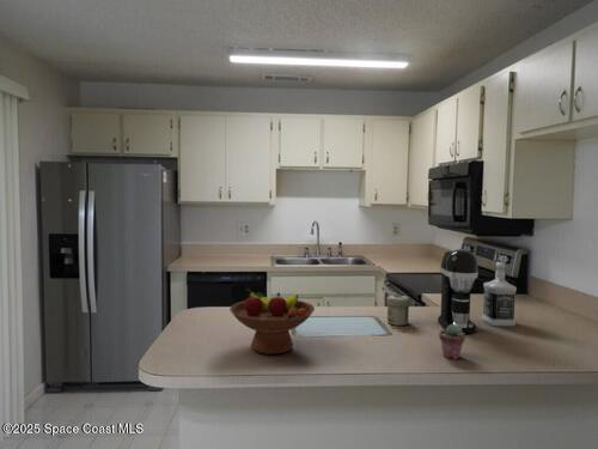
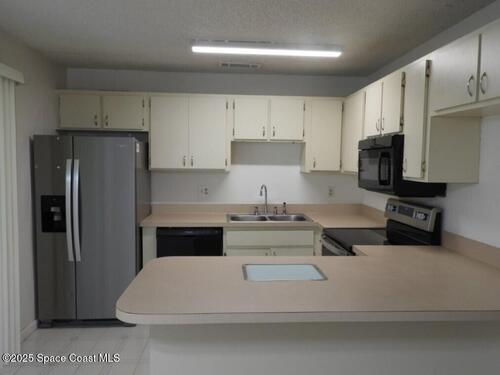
- fruit bowl (271, 320)
- jar (397, 309)
- potted succulent (451, 340)
- bottle (499, 292)
- coffee maker (457, 287)
